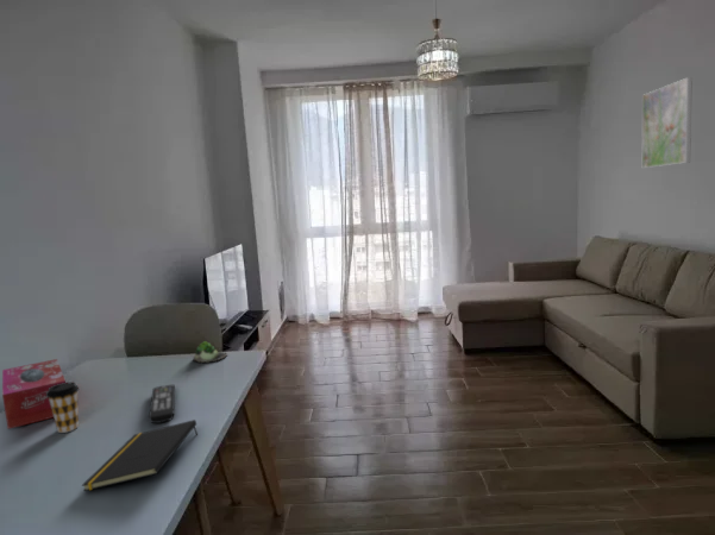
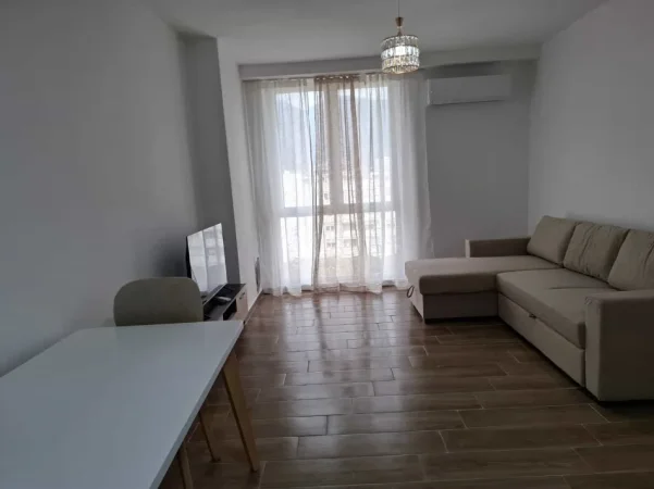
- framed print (664, 126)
- notepad (144, 452)
- tissue box (35, 390)
- remote control (163, 402)
- coffee cup (64, 407)
- succulent plant (209, 348)
